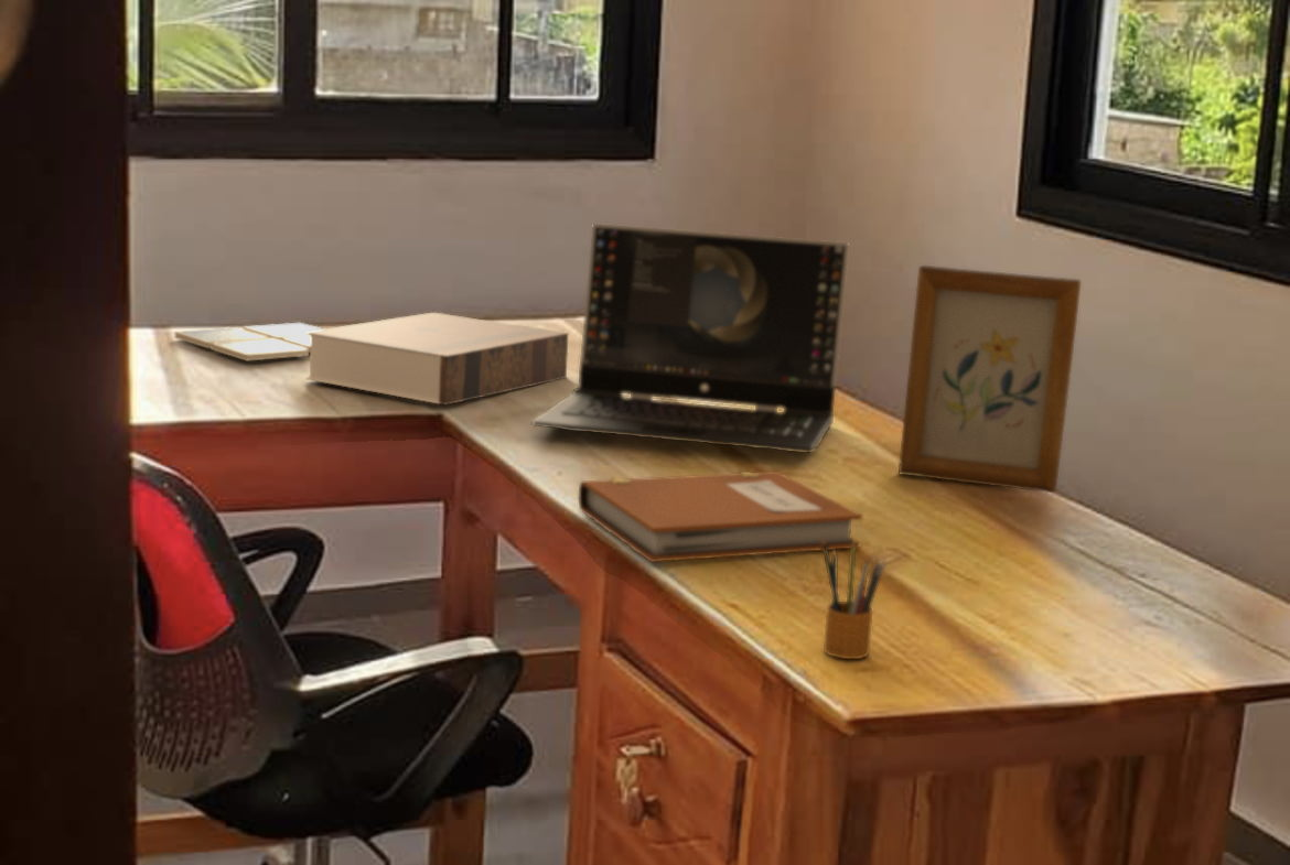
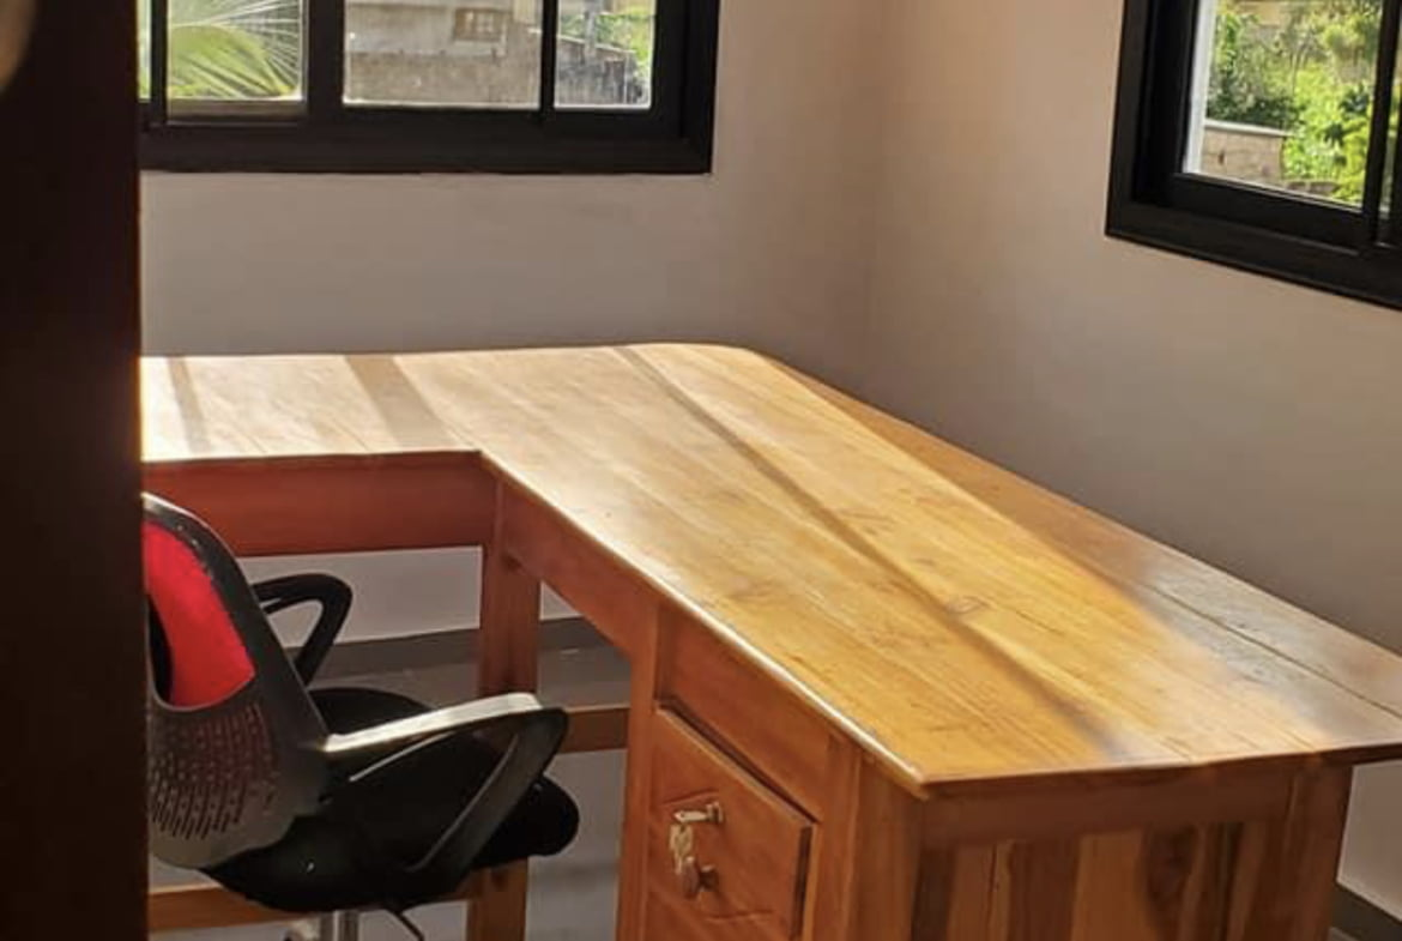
- picture frame (987, 378)
- drink coaster (275, 340)
- book (439, 355)
- notebook (721, 510)
- pencil box (847, 596)
- laptop (695, 335)
